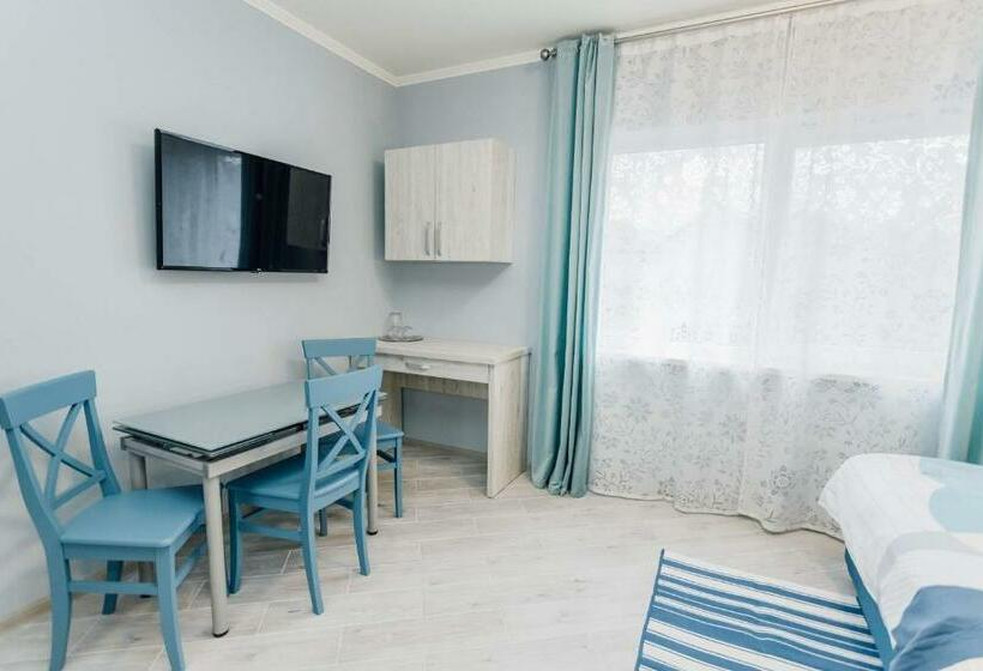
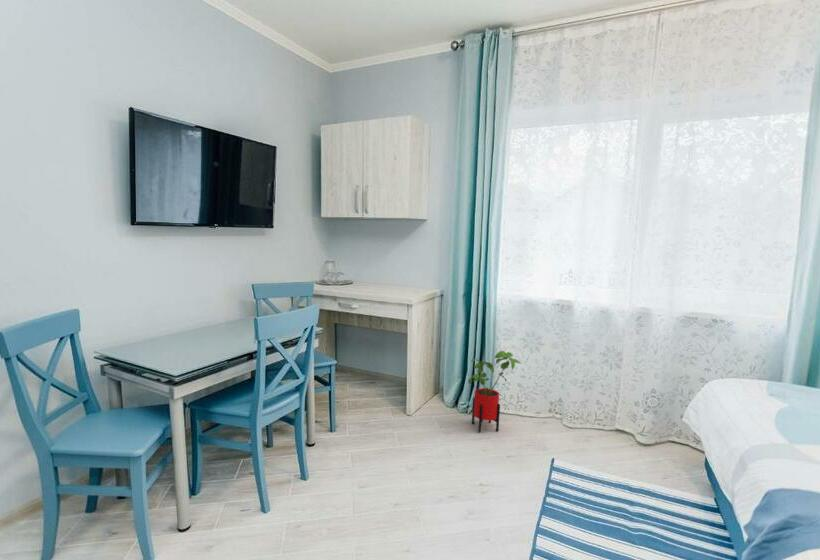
+ house plant (489, 389)
